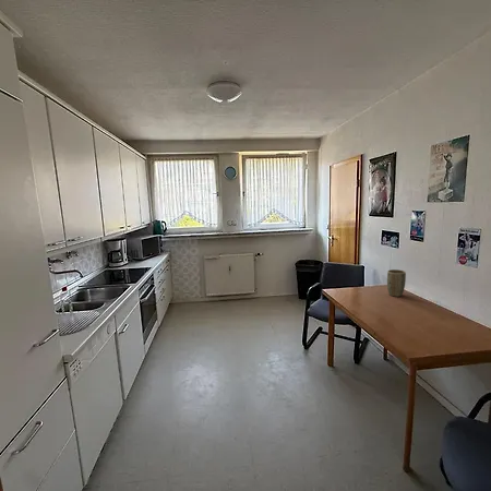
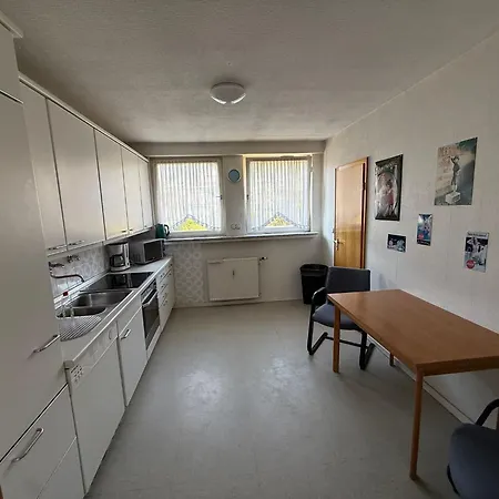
- plant pot (396, 283)
